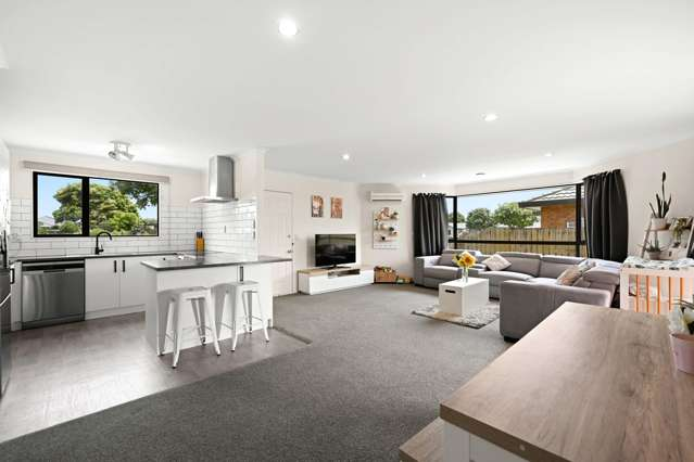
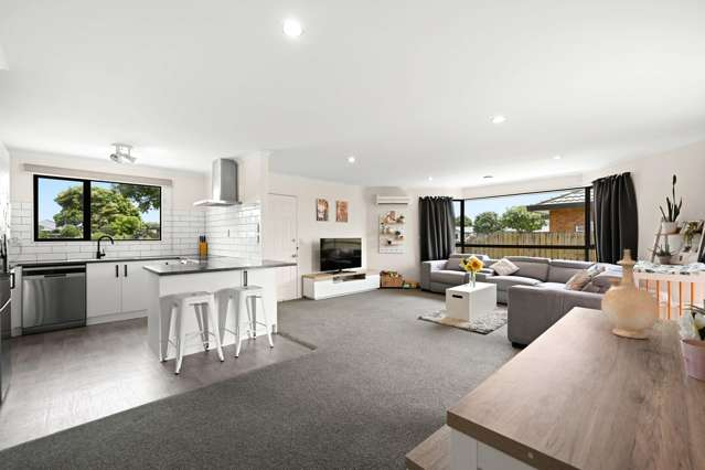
+ vase (628, 291)
